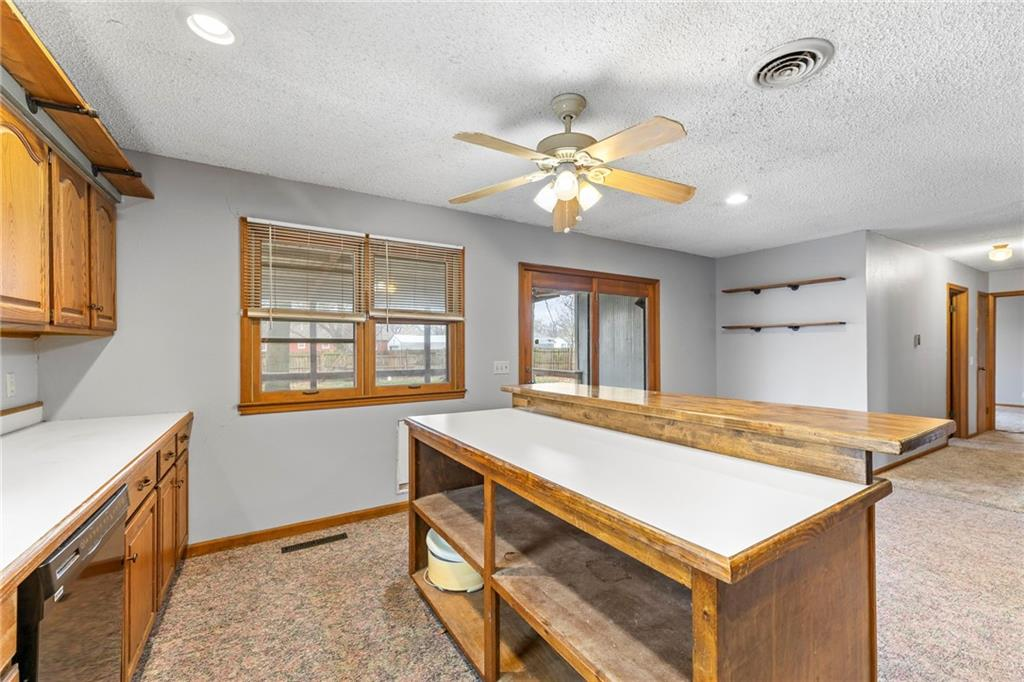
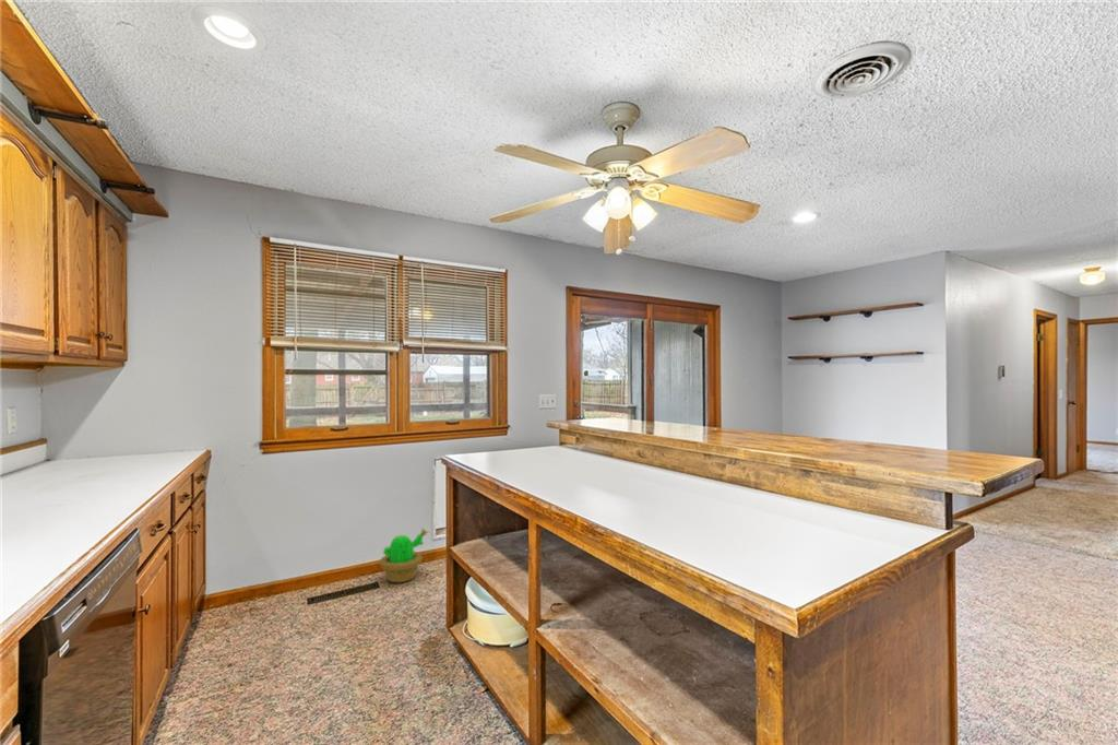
+ decorative plant (405, 553)
